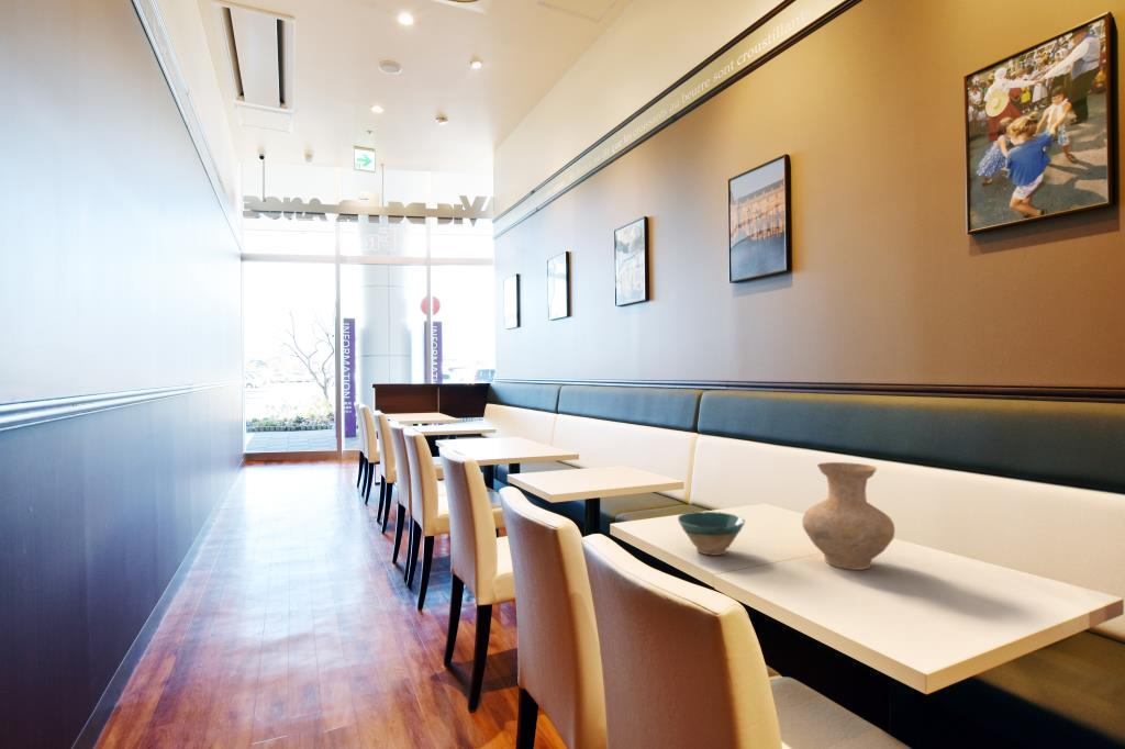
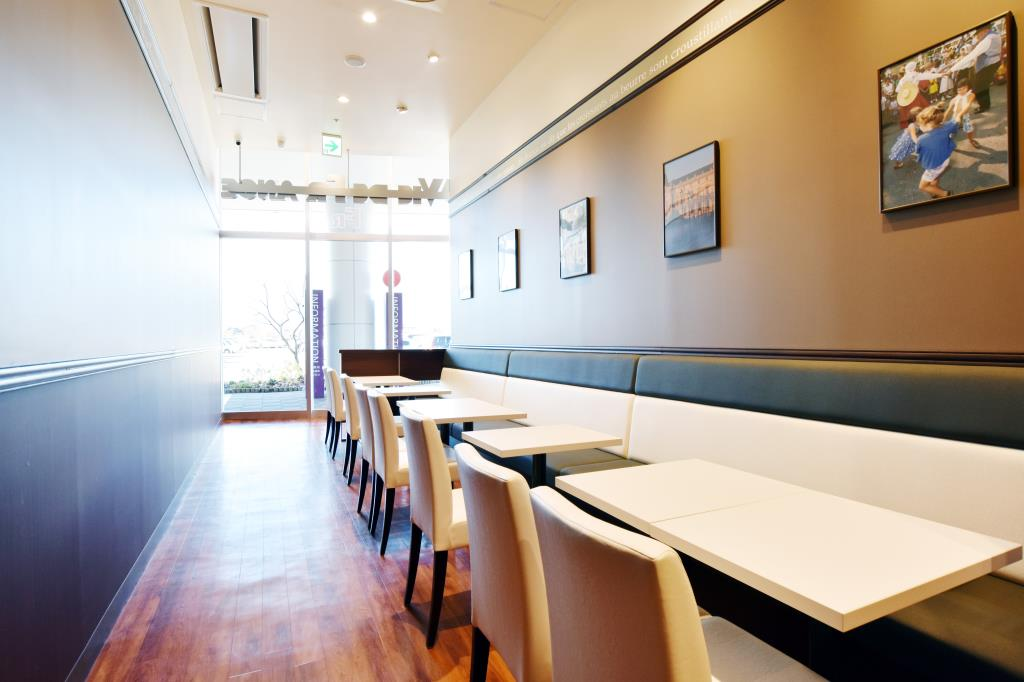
- bowl (711, 534)
- vase (847, 514)
